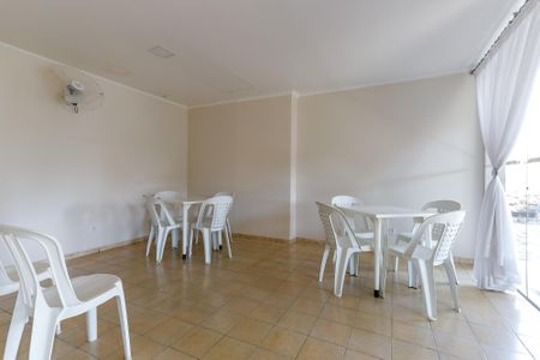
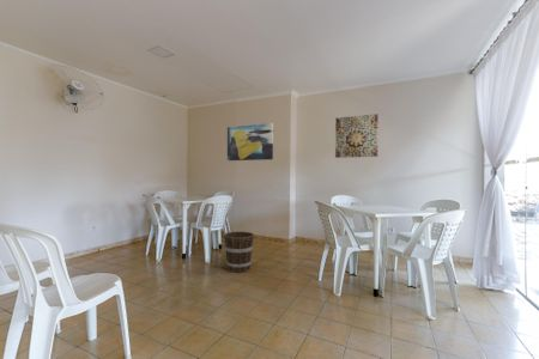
+ wall art (356, 136)
+ wall art (249, 142)
+ bucket (238, 251)
